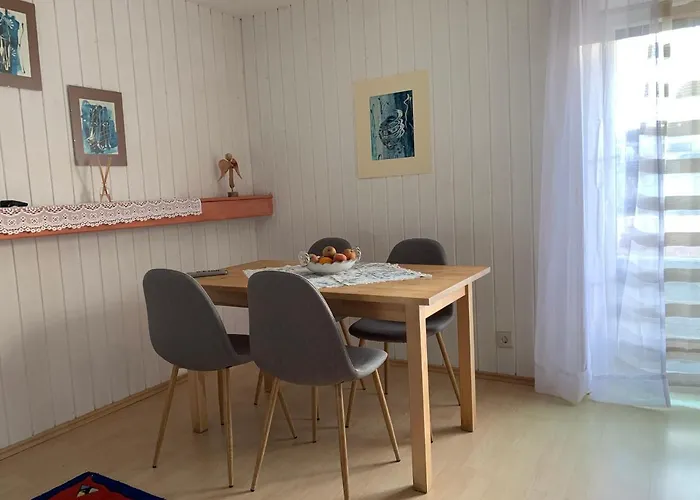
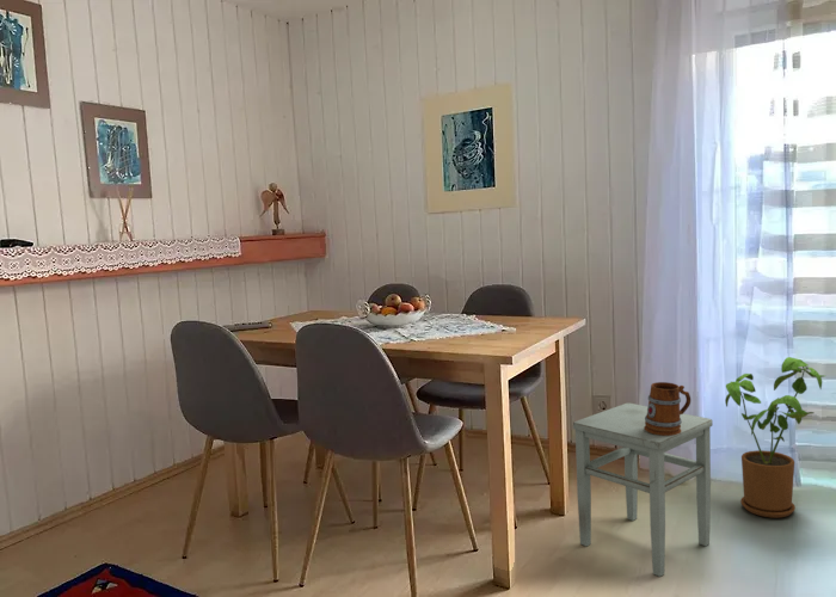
+ house plant (772, 436)
+ stool (643, 482)
+ mug (666, 406)
